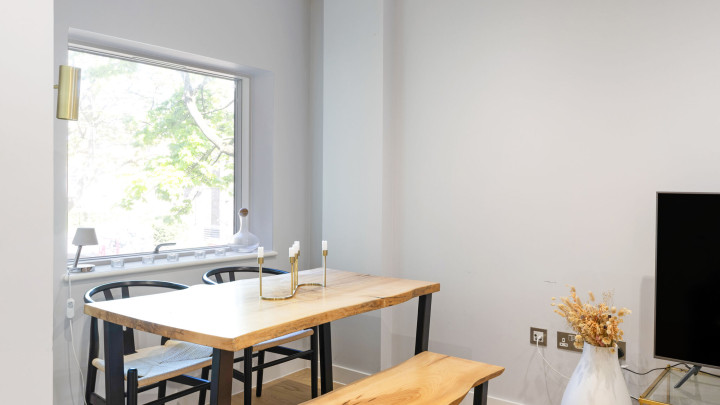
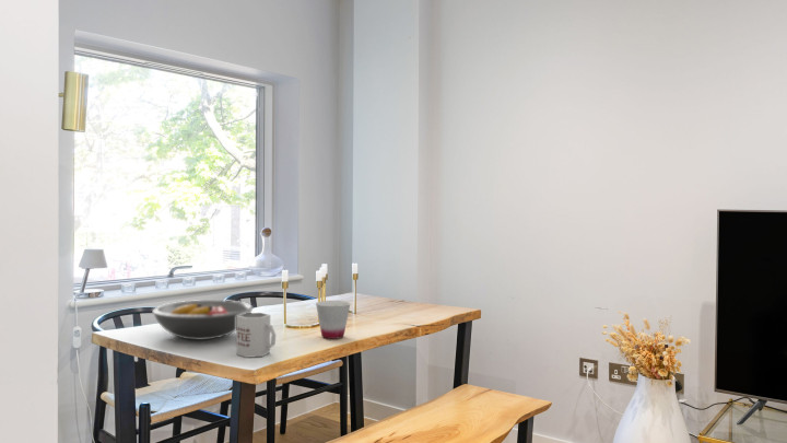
+ cup (332, 319)
+ mug (255, 334)
+ fruit bowl (203, 317)
